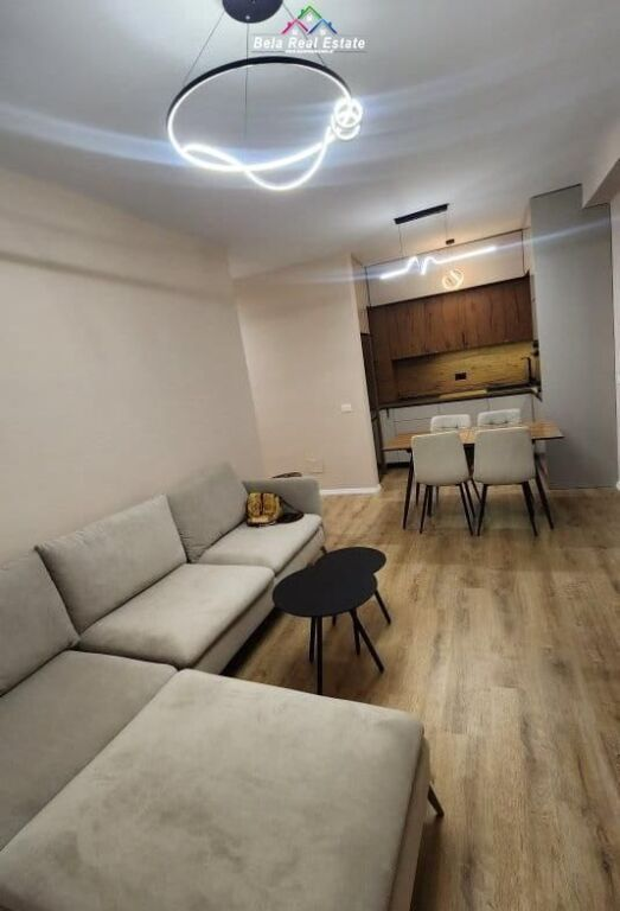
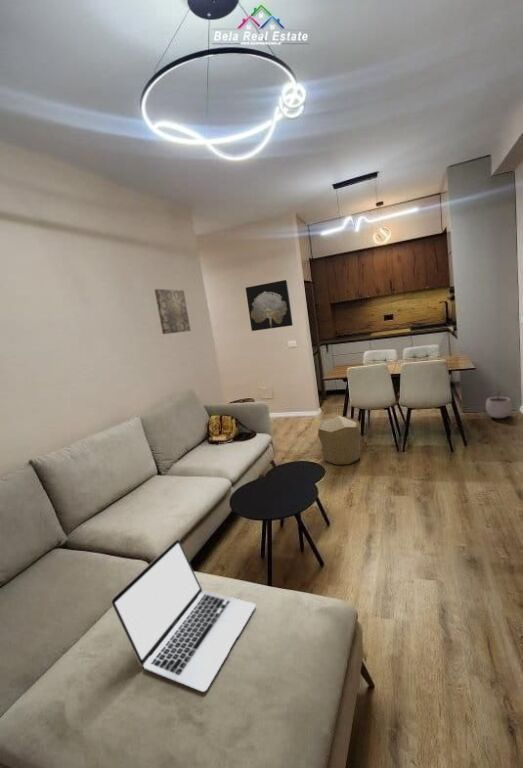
+ plant pot (498, 404)
+ wall art (268, 306)
+ laptop (189, 603)
+ wall art (173, 311)
+ pouf (340, 436)
